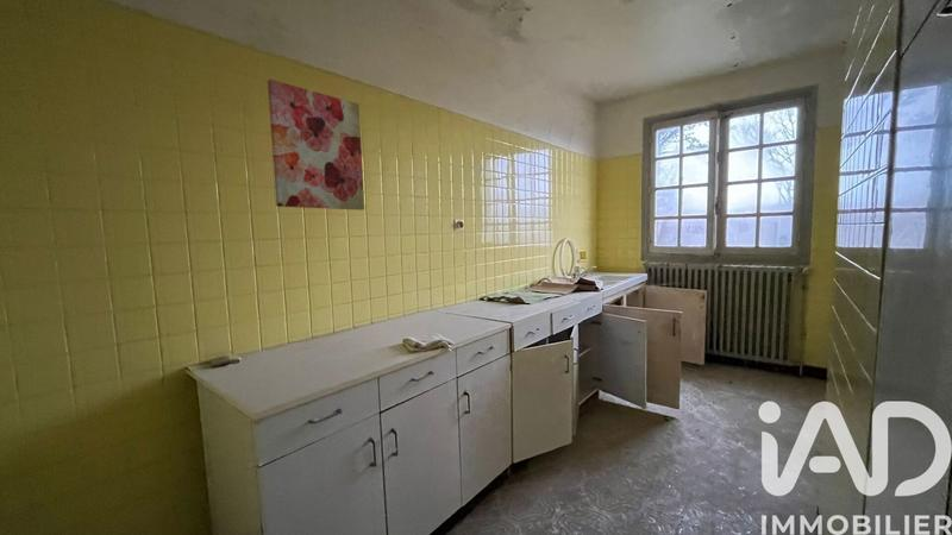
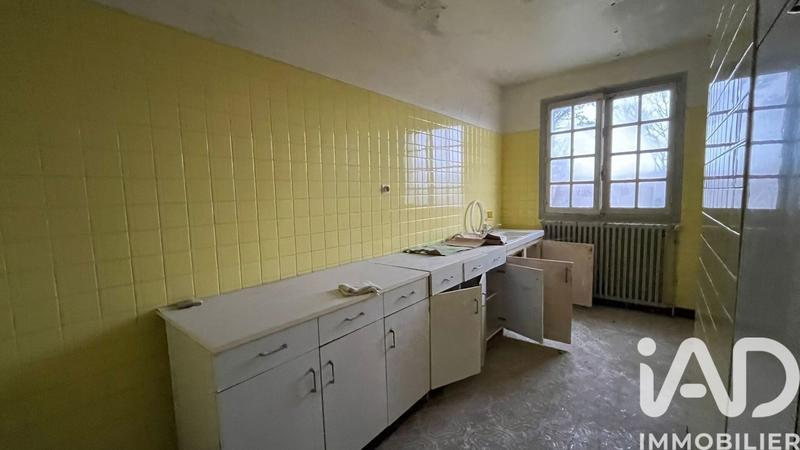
- wall art (320, 151)
